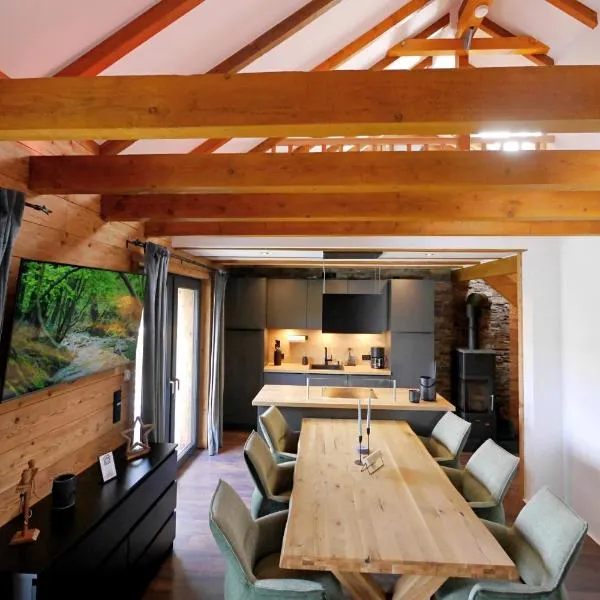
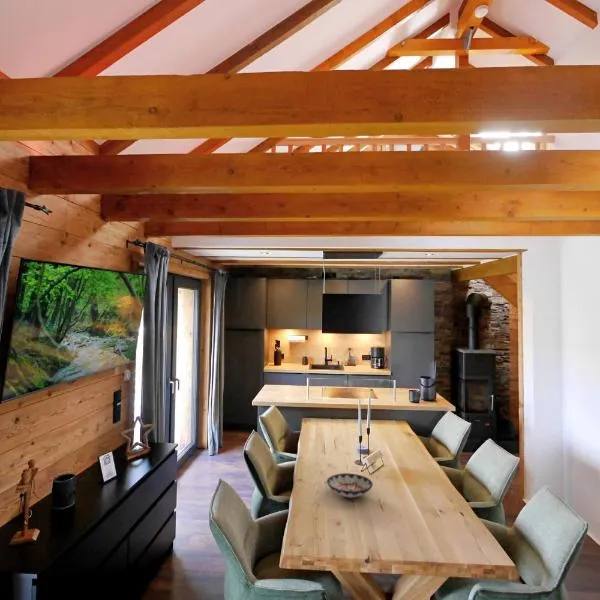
+ bowl (349, 489)
